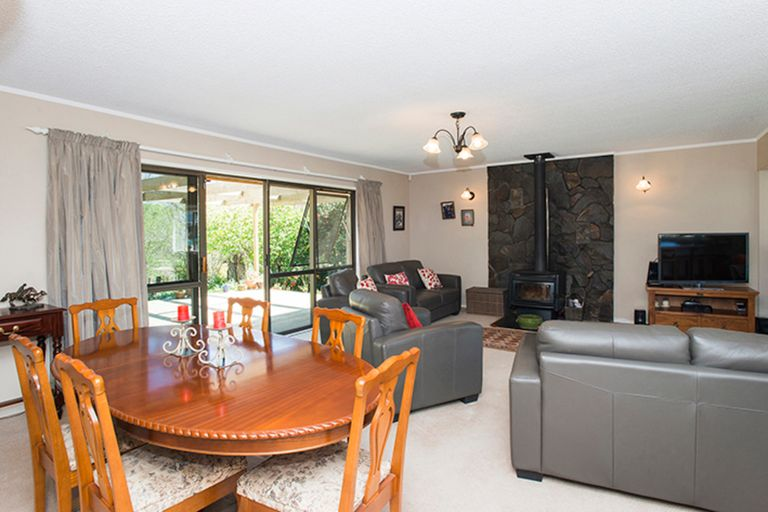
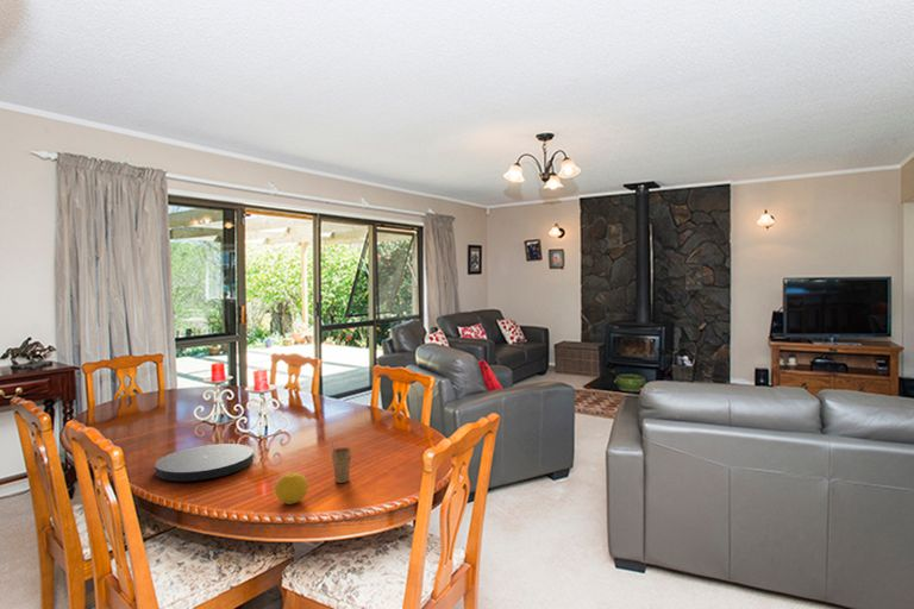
+ cup (342, 462)
+ fruit (292, 488)
+ plate (206, 460)
